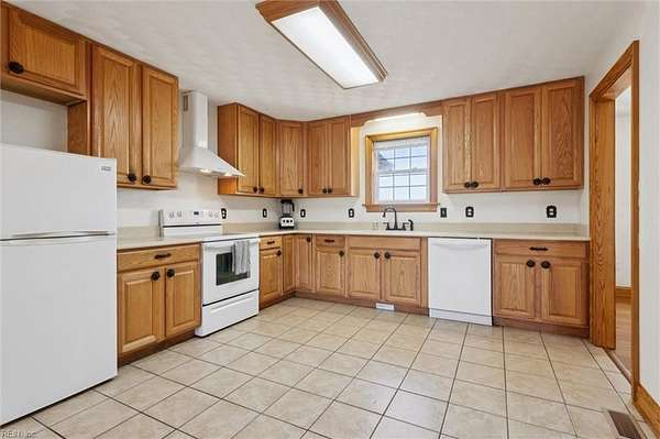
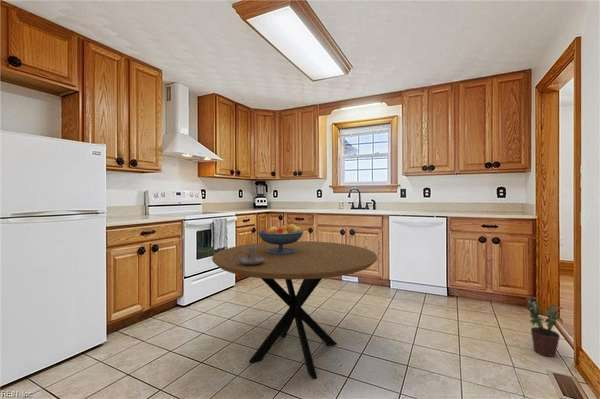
+ candle holder (248, 255)
+ fruit bowl (280, 237)
+ potted plant (547, 326)
+ dining table (295, 302)
